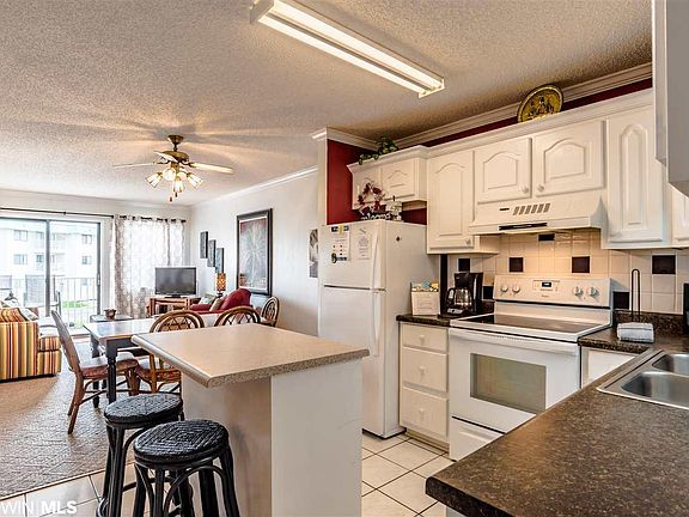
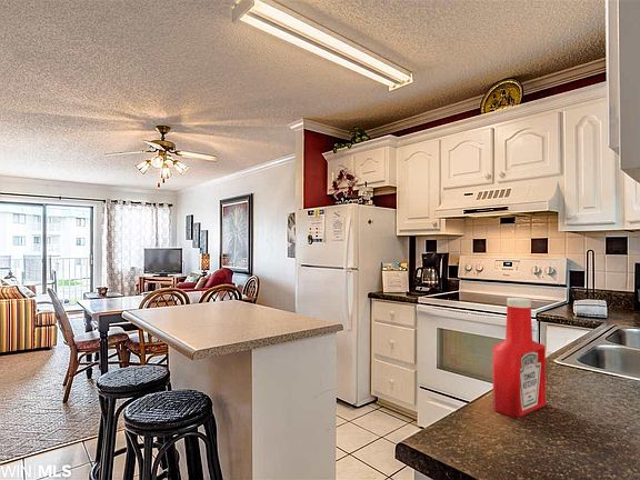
+ soap bottle (519, 352)
